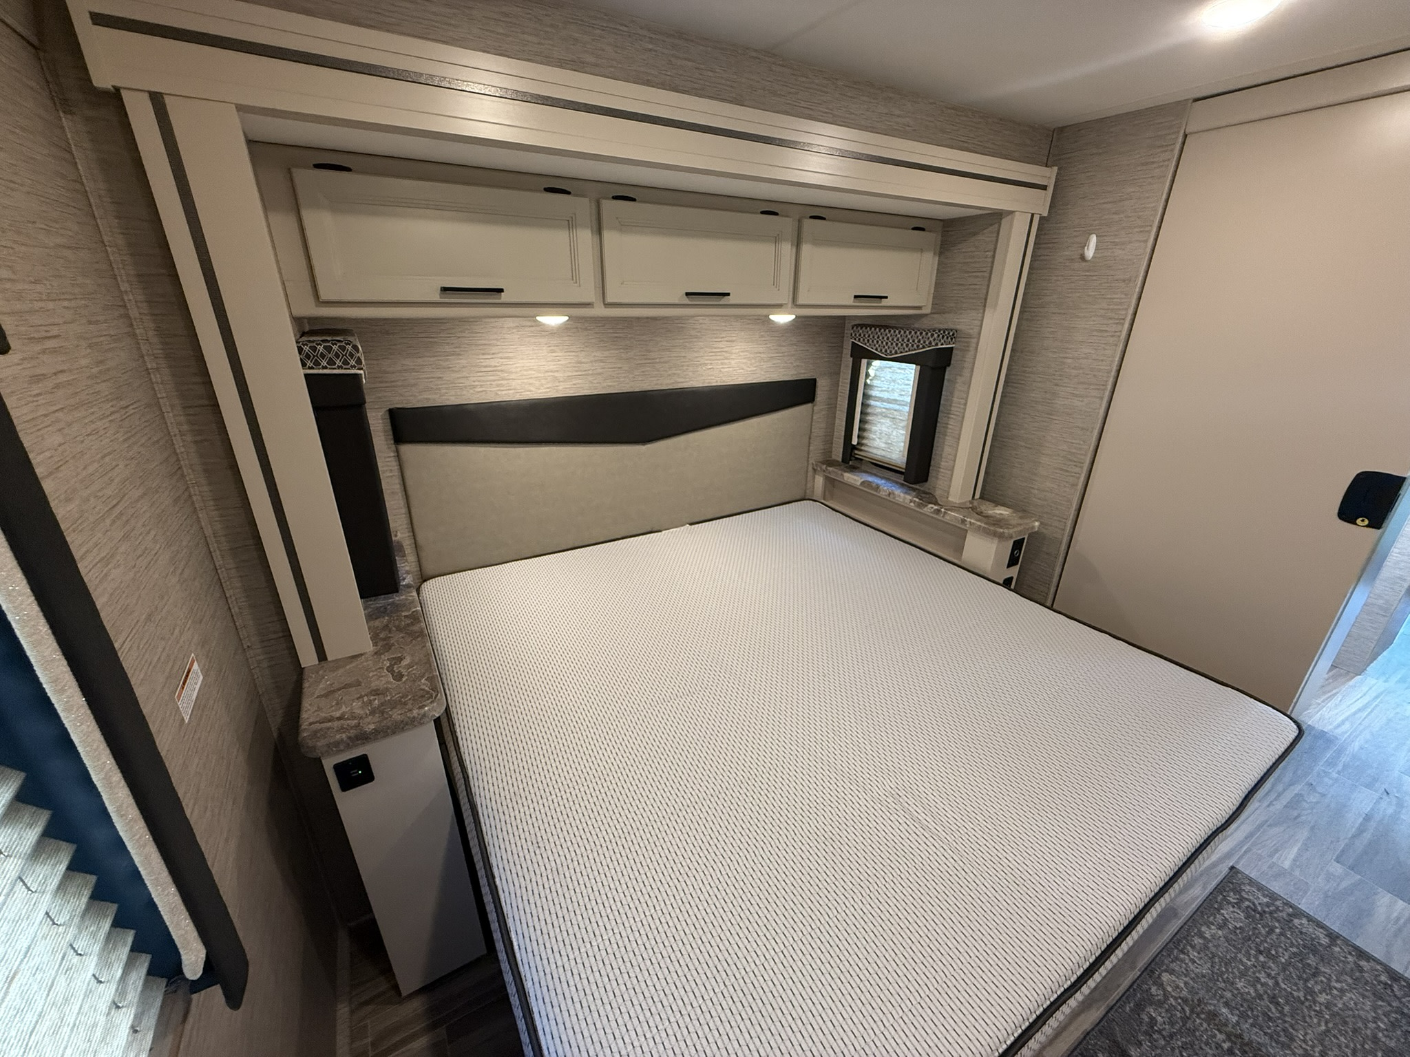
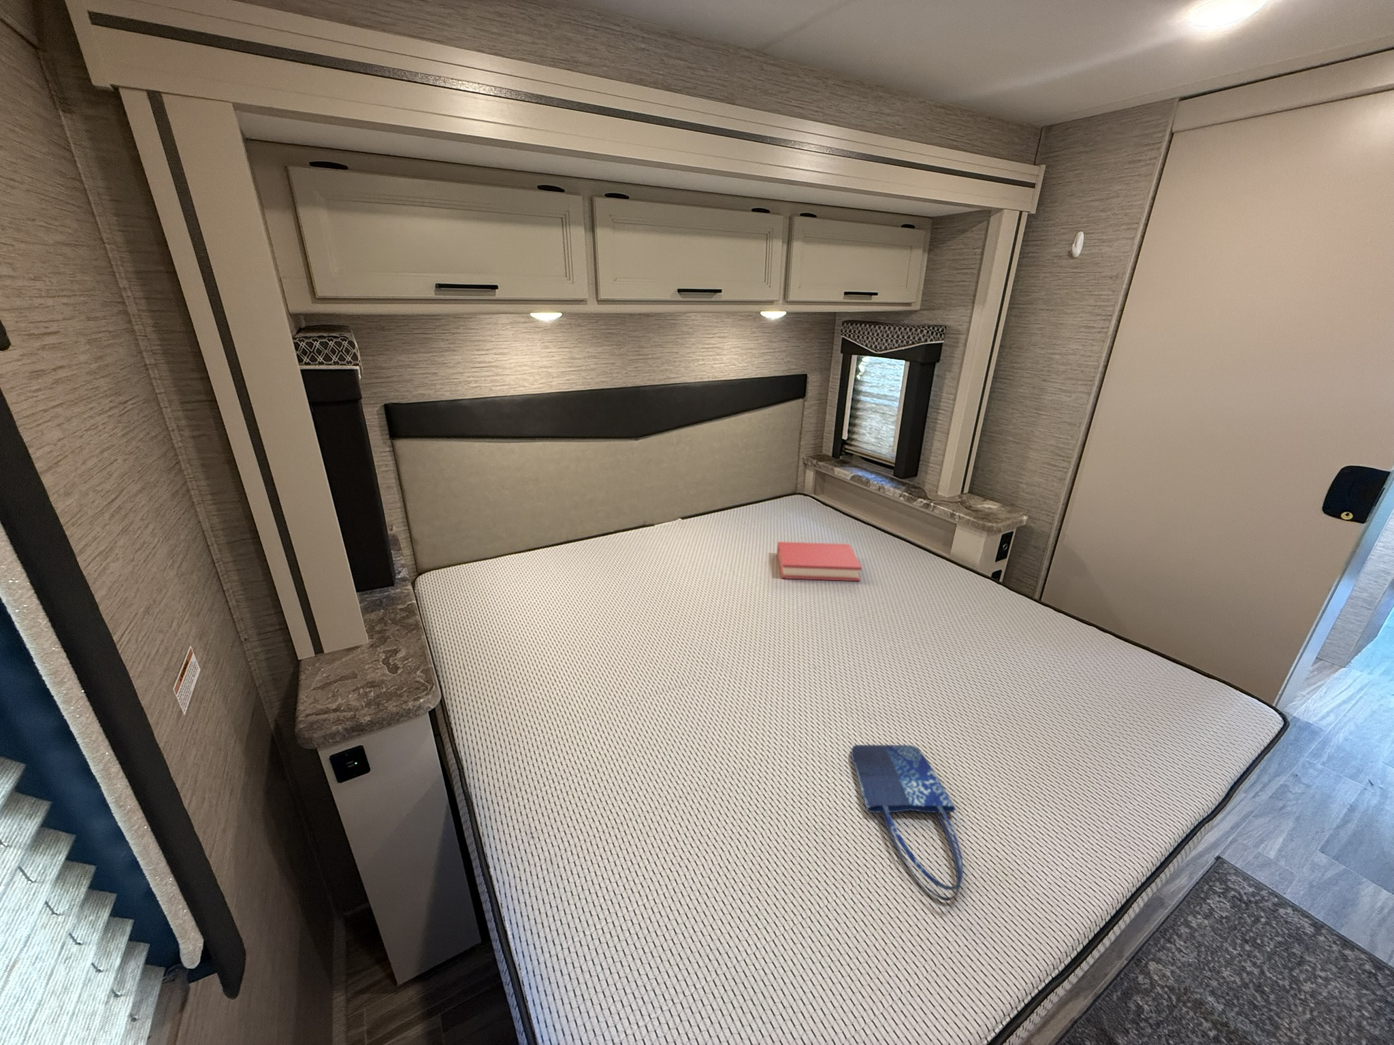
+ shopping bag (911, 807)
+ hardback book (817, 560)
